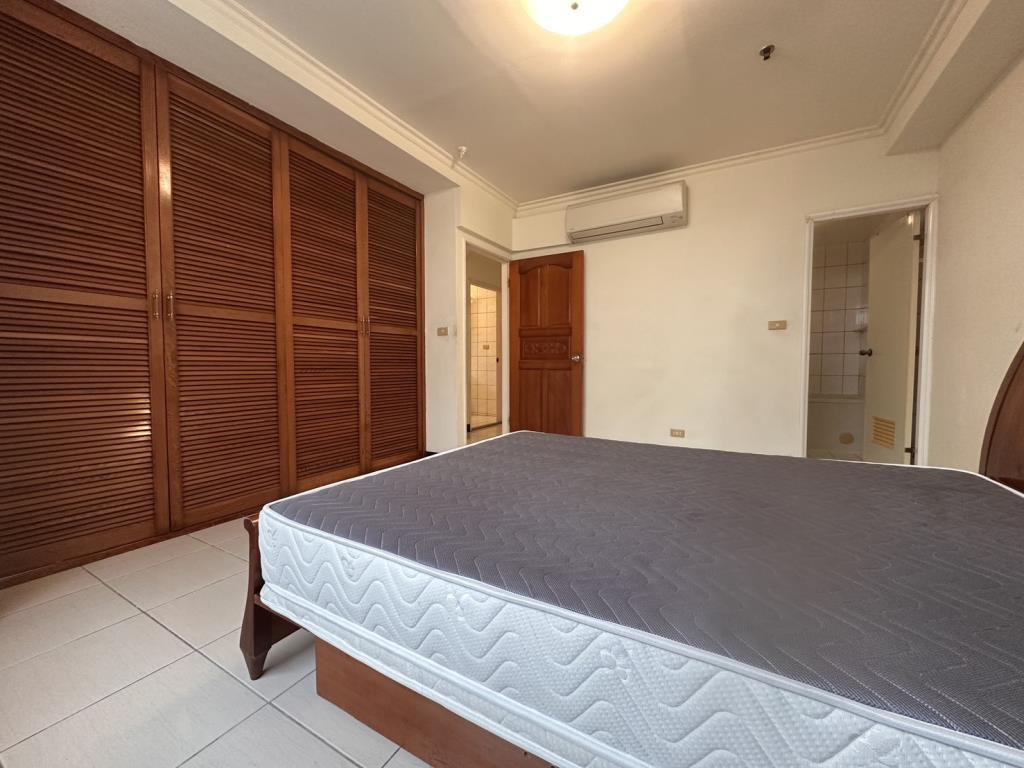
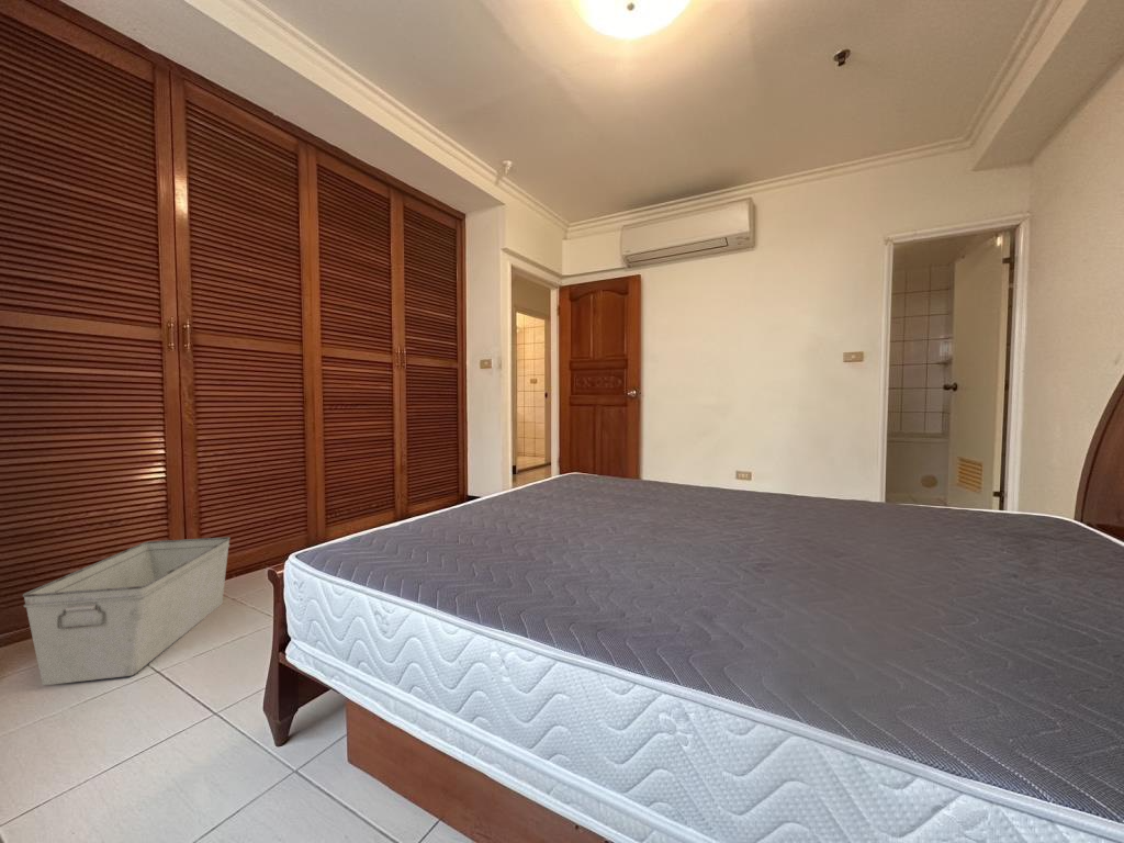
+ storage bin (146, 598)
